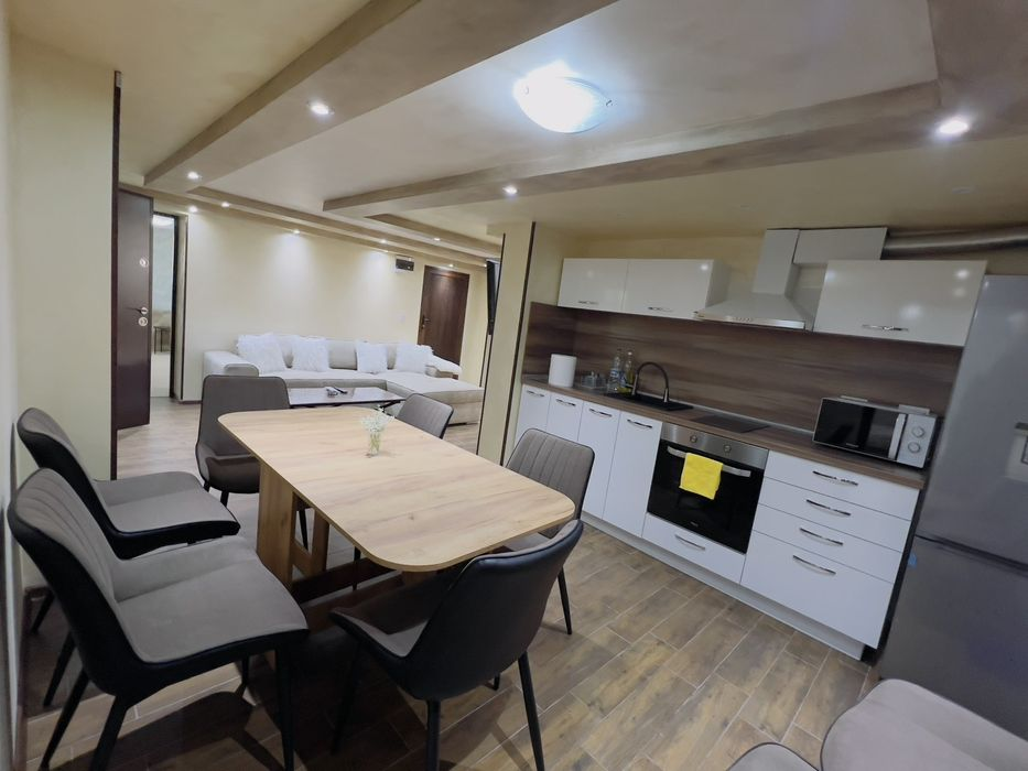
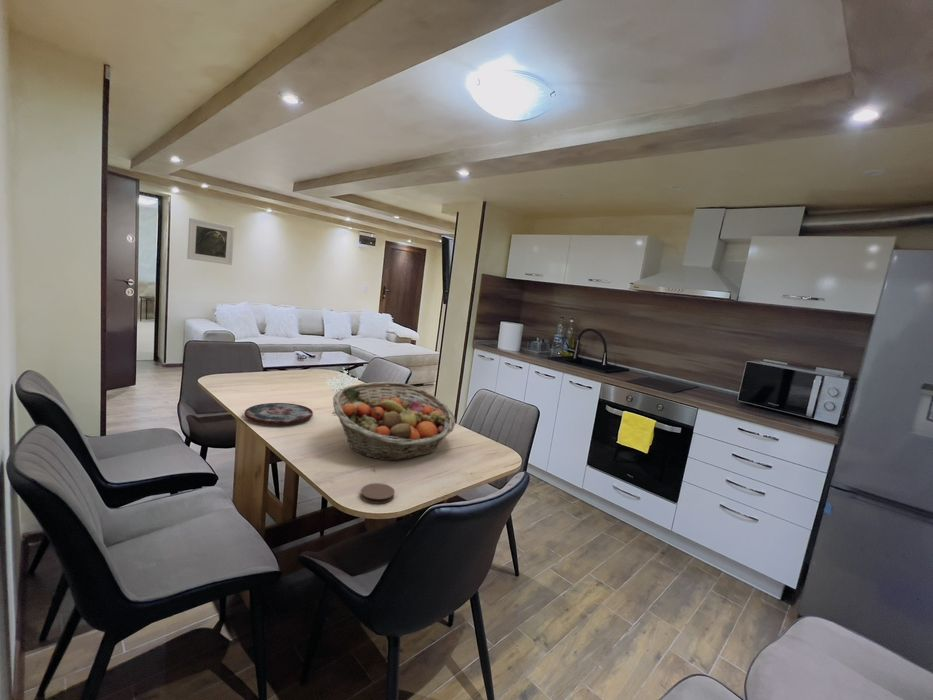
+ plate (279, 413)
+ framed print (211, 242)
+ coaster (377, 493)
+ fruit basket (395, 418)
